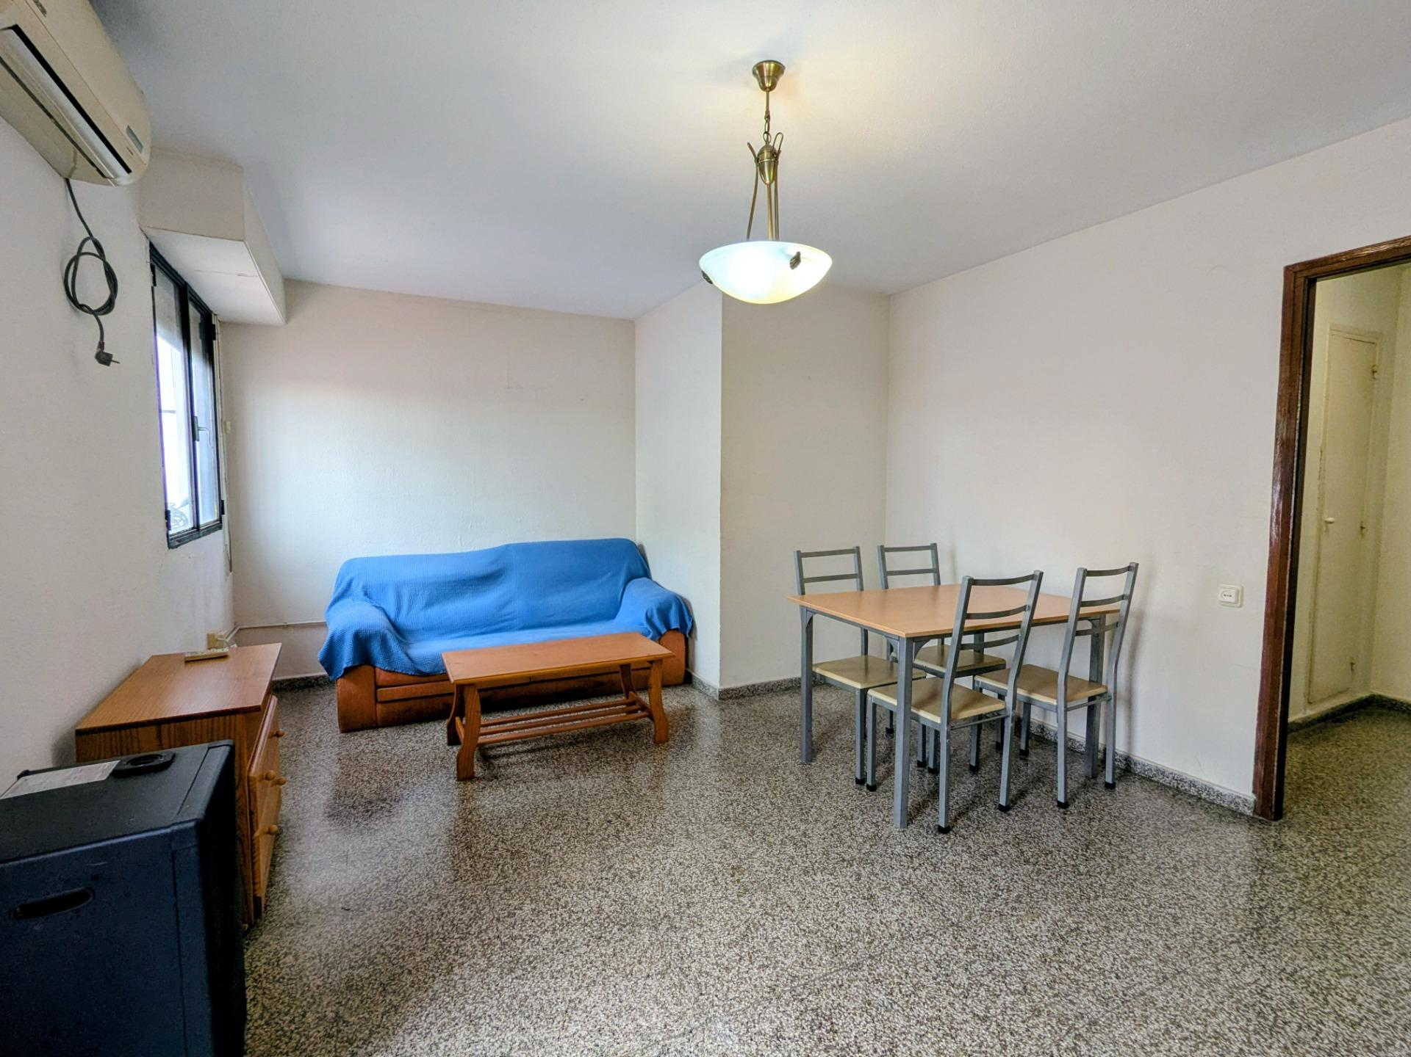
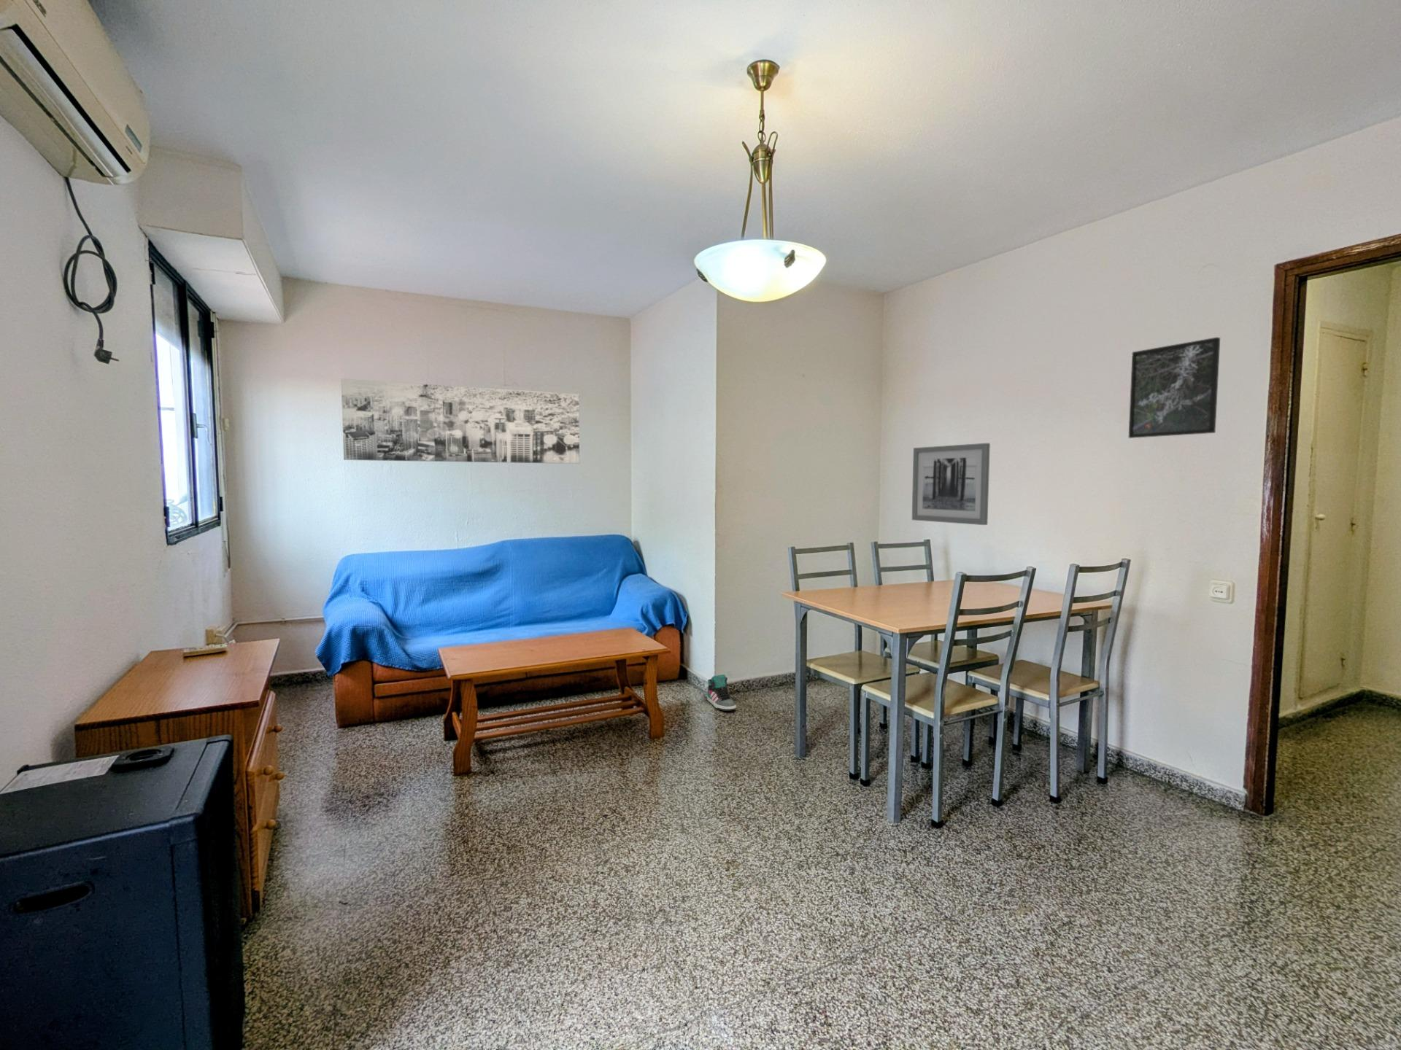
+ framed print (1172, 390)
+ sneaker (721, 689)
+ wall art (469, 425)
+ wall art (948, 484)
